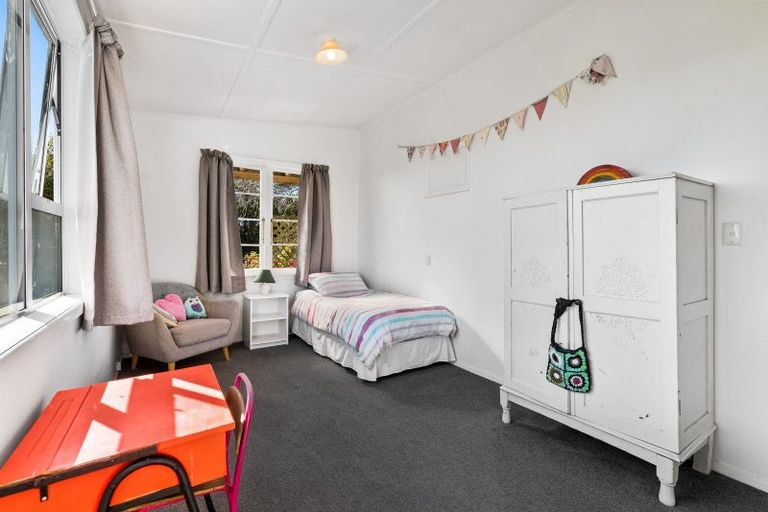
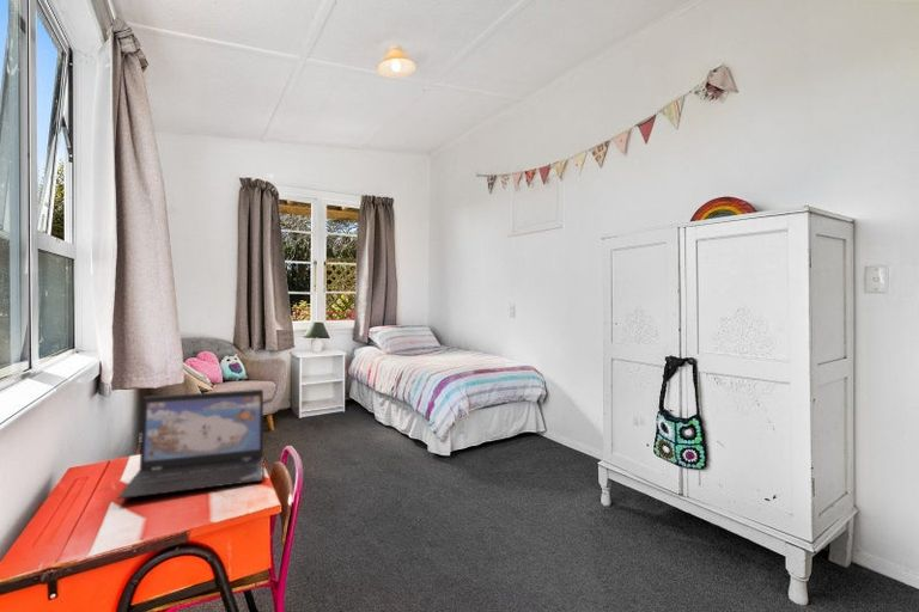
+ laptop (200, 437)
